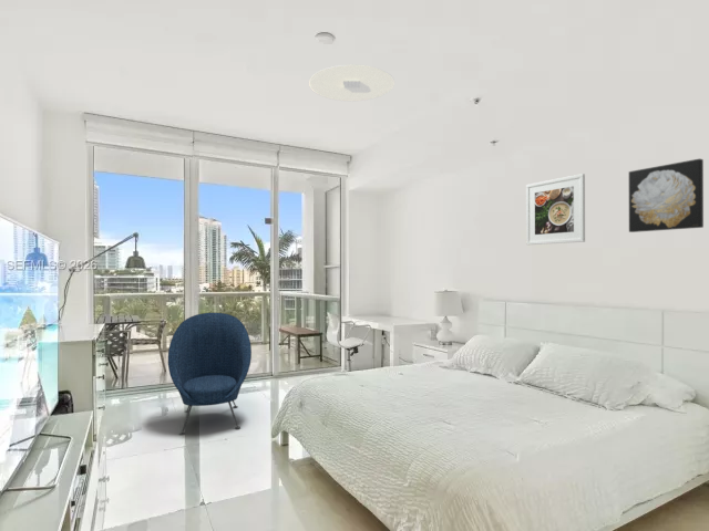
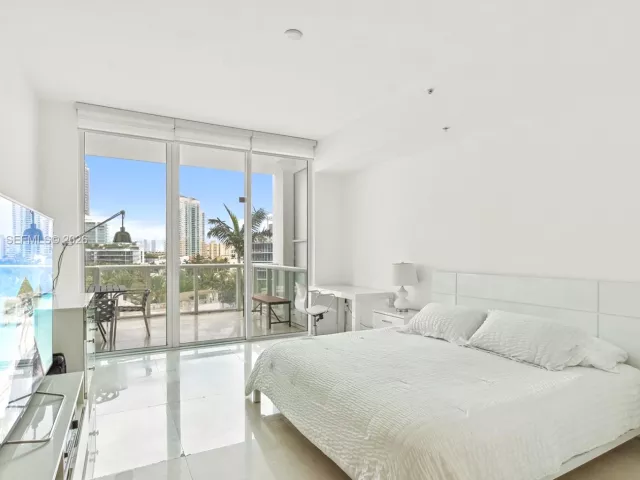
- lounge chair (210, 367)
- wall art (664, 197)
- ceiling light (351, 80)
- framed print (553, 211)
